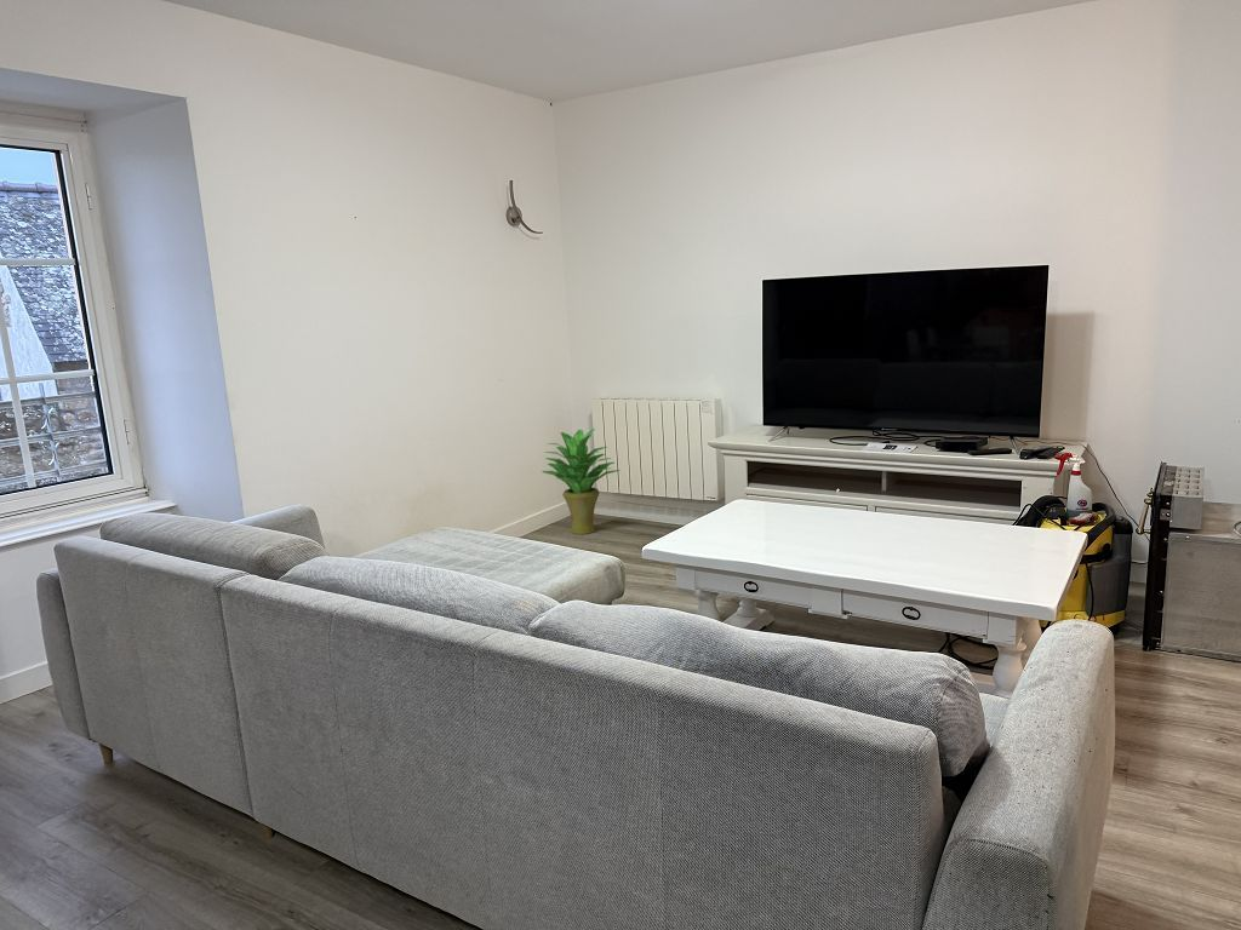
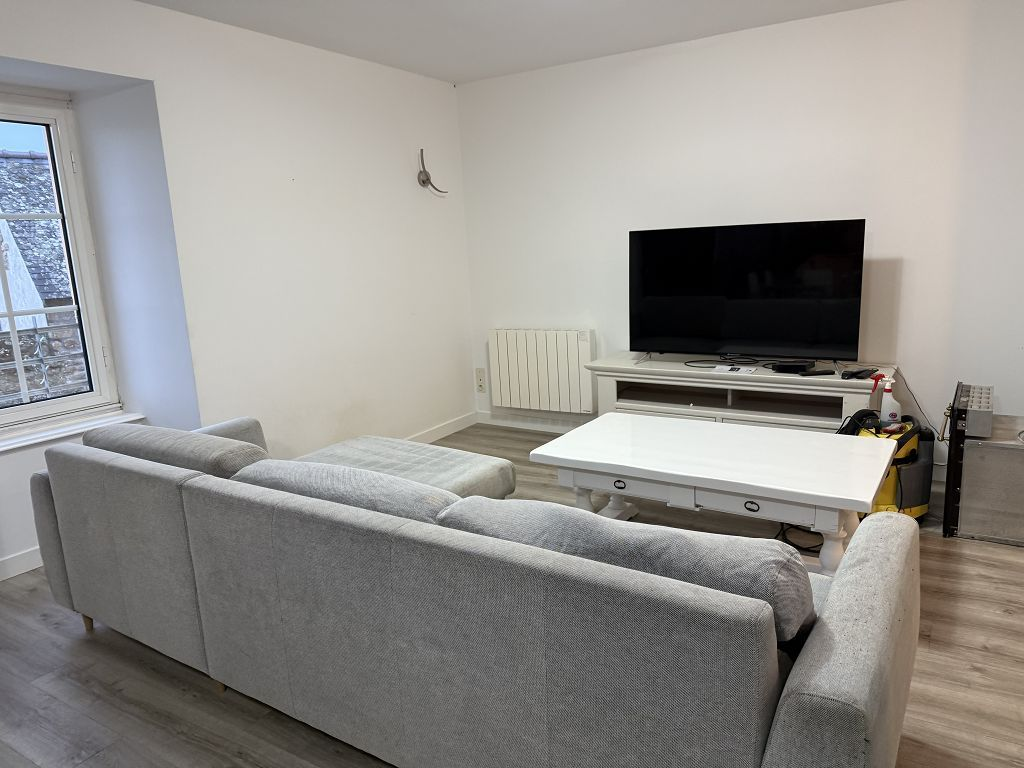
- potted plant (579, 480)
